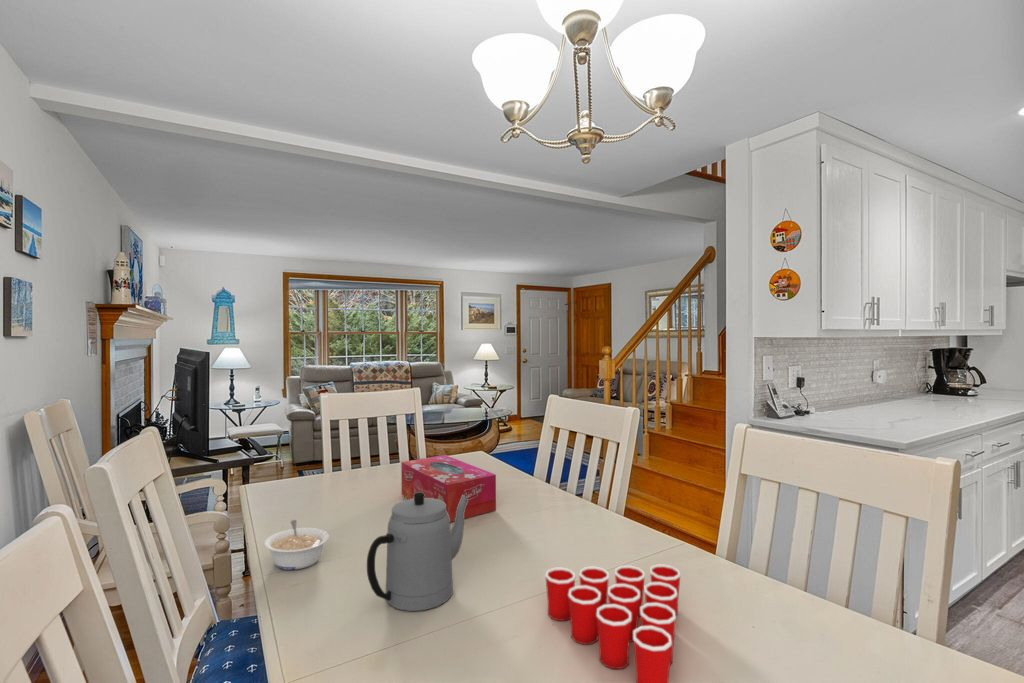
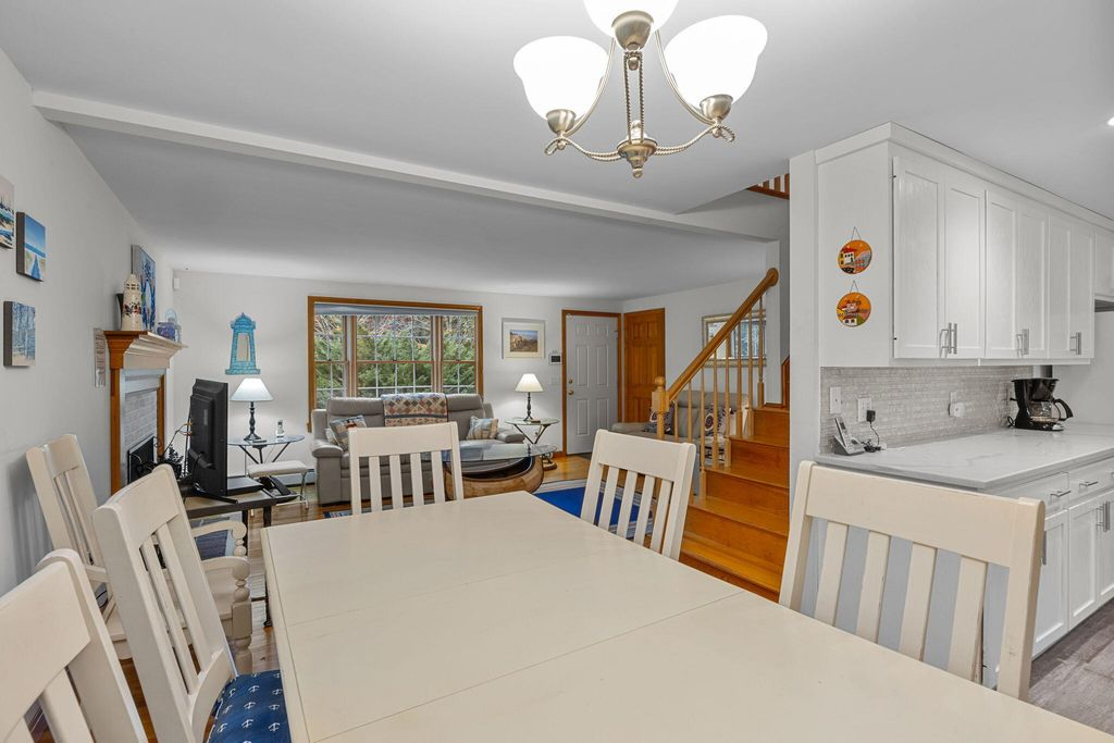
- cup (628, 622)
- tissue box (446, 485)
- teapot (423, 541)
- legume (295, 547)
